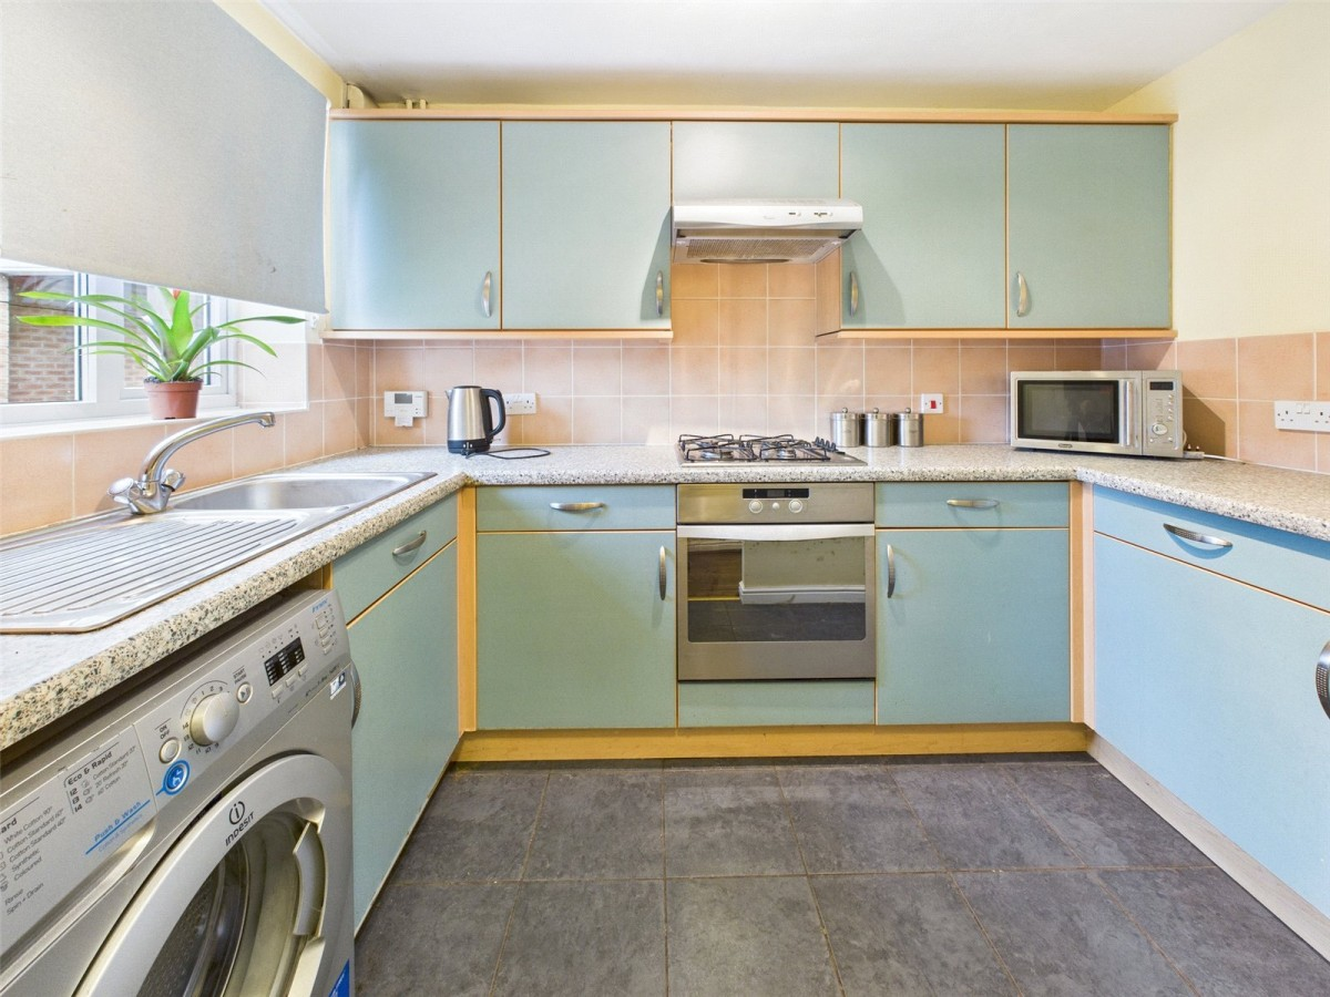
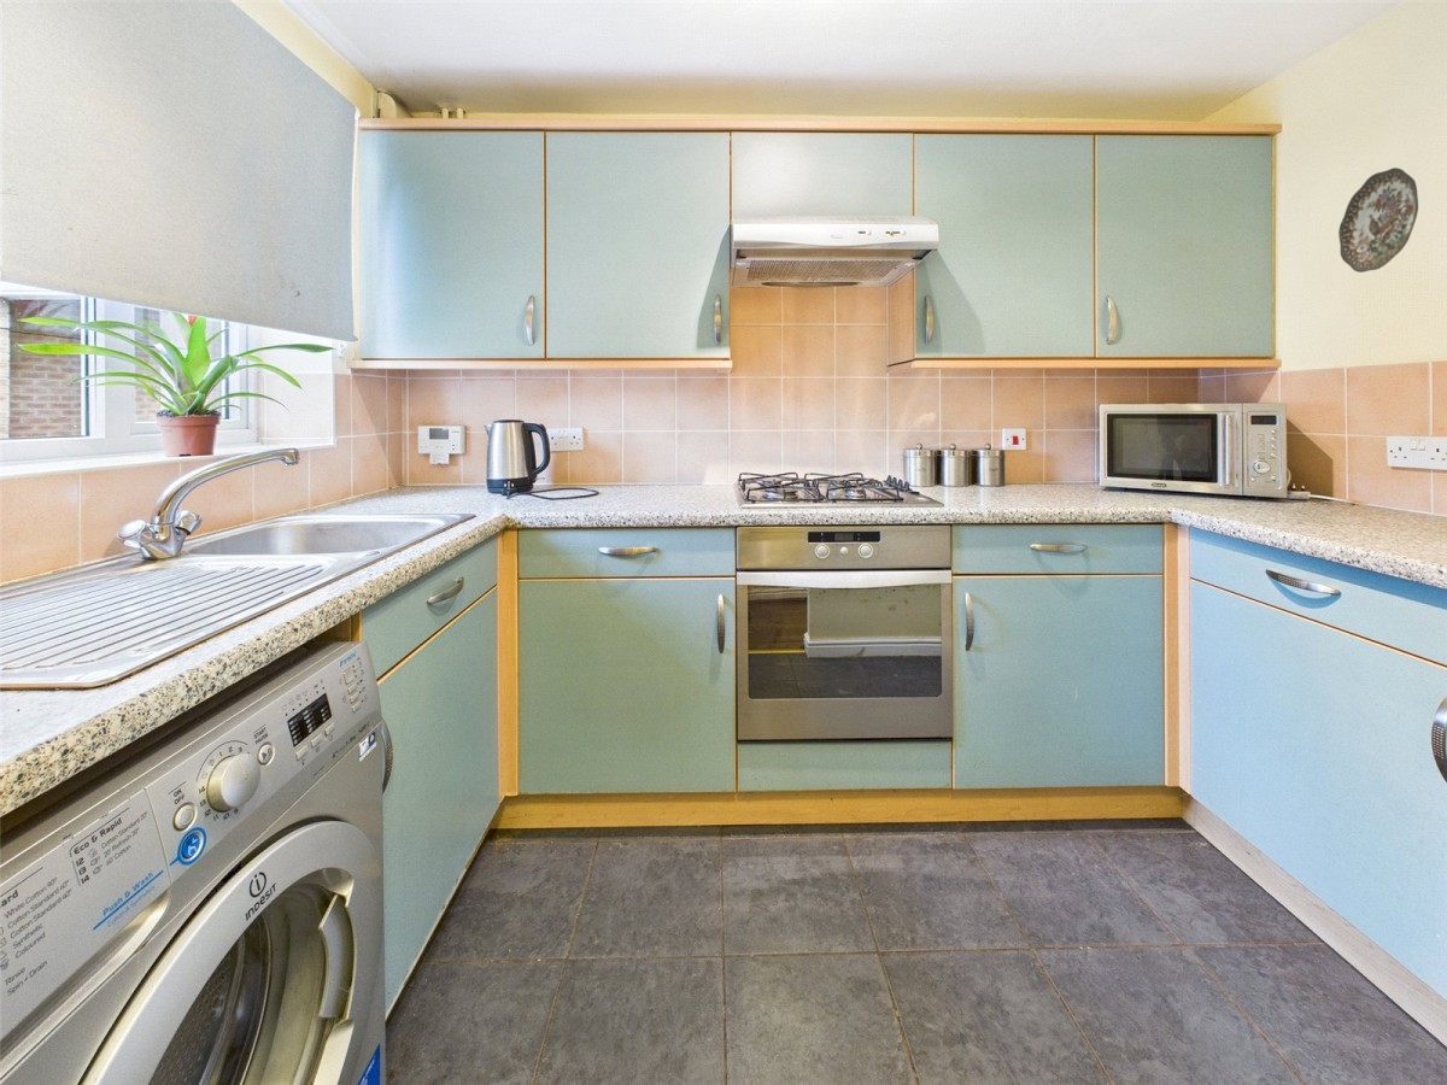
+ decorative plate (1379, 221)
